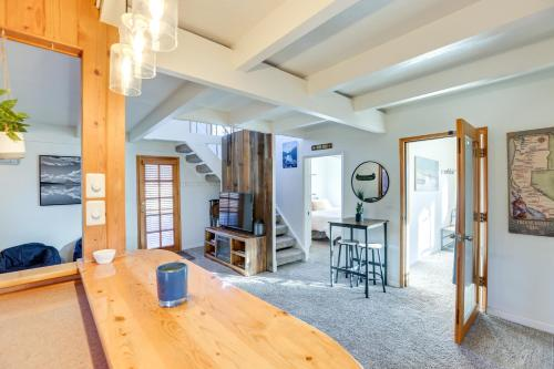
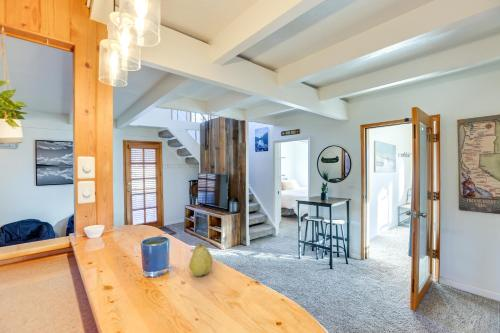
+ fruit (200, 258)
